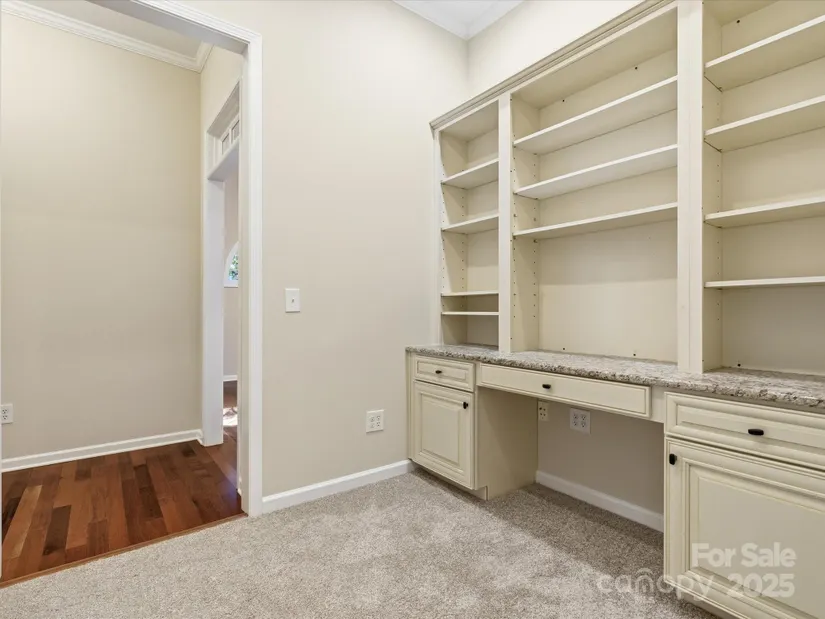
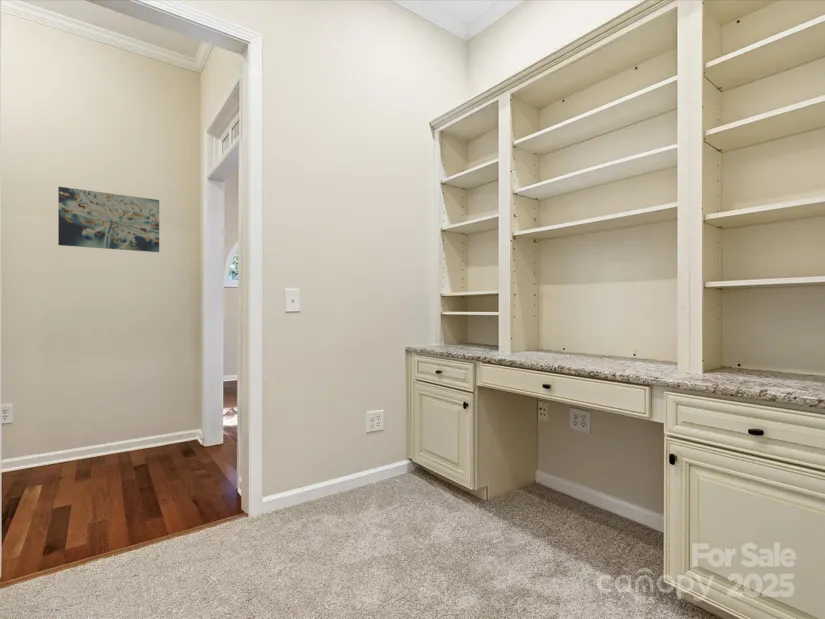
+ wall art (111, 221)
